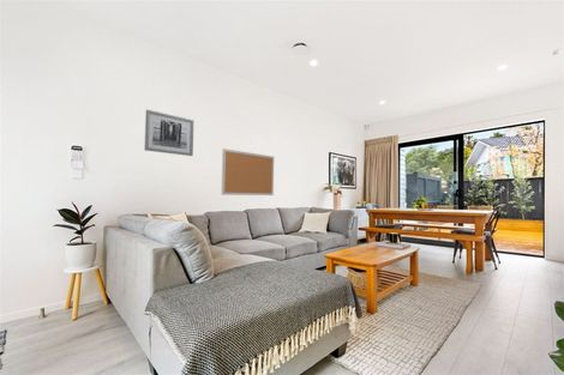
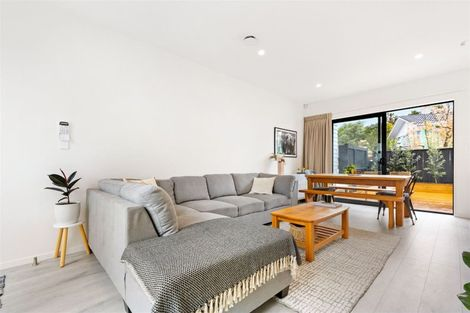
- wall art (170, 134)
- bulletin board (250, 174)
